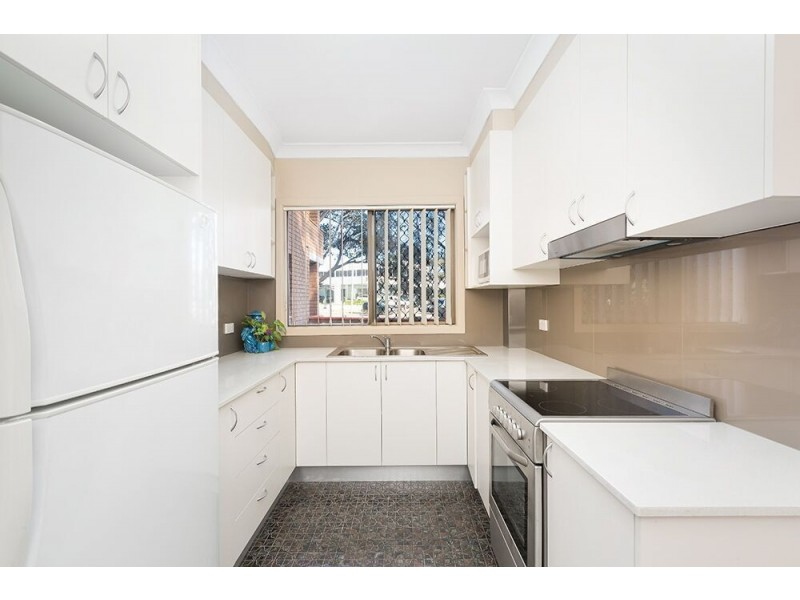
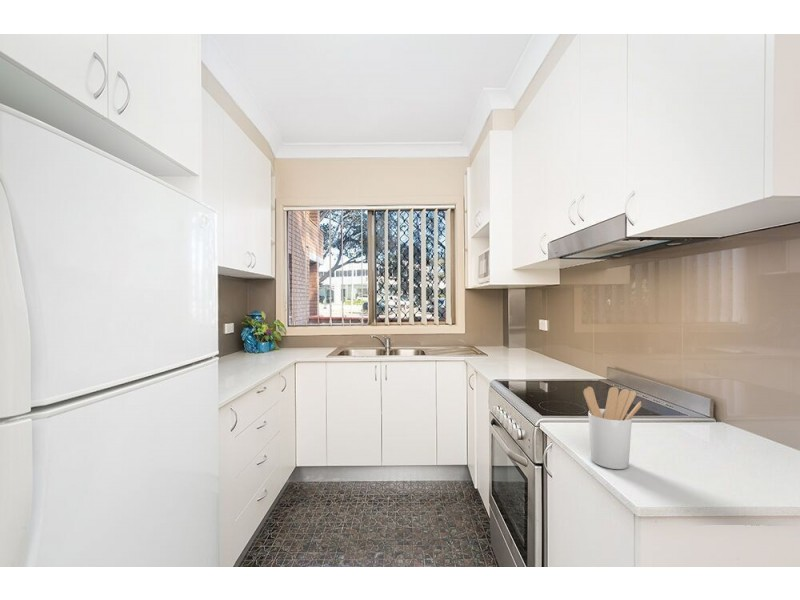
+ utensil holder (613, 424)
